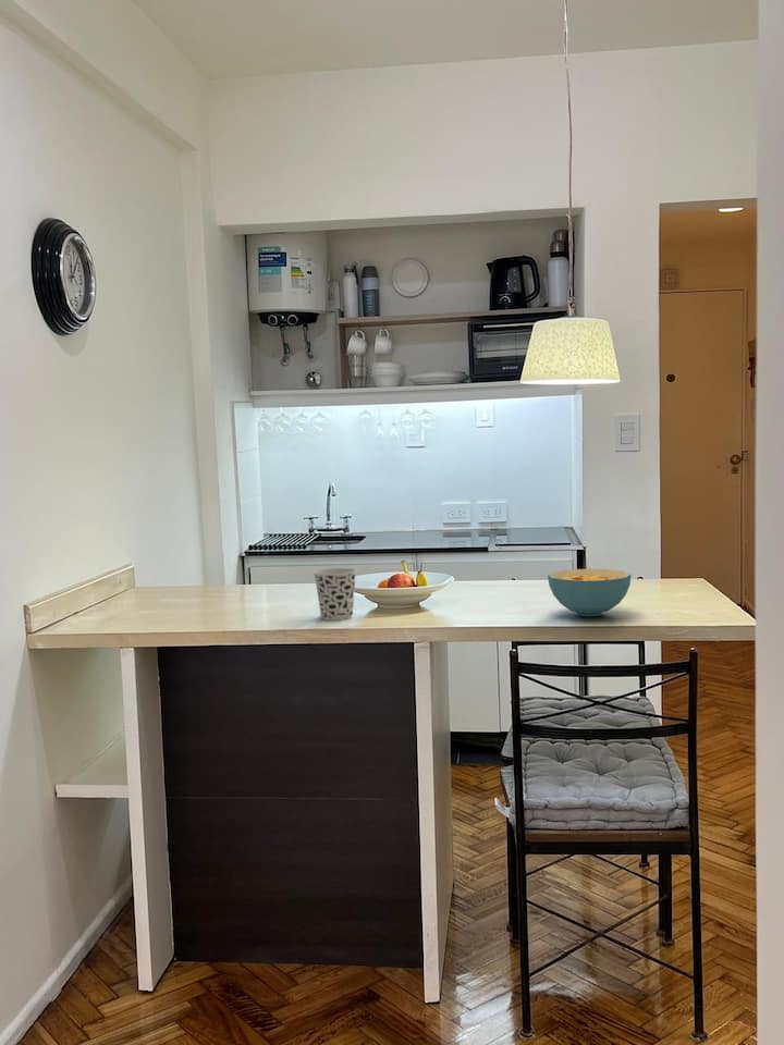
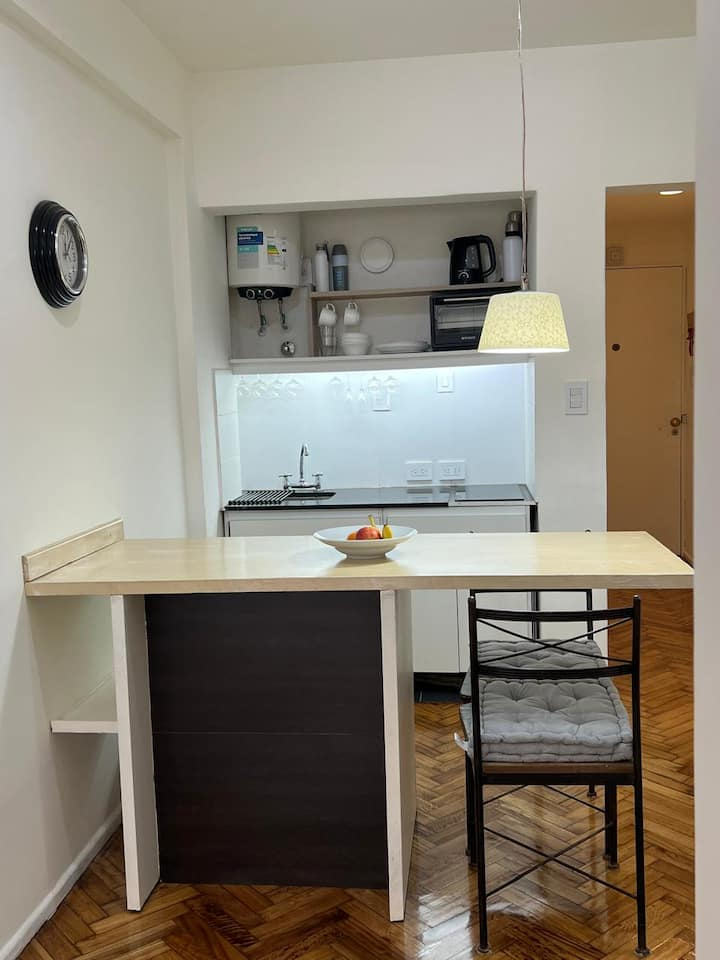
- cereal bowl (589, 594)
- cup (335, 594)
